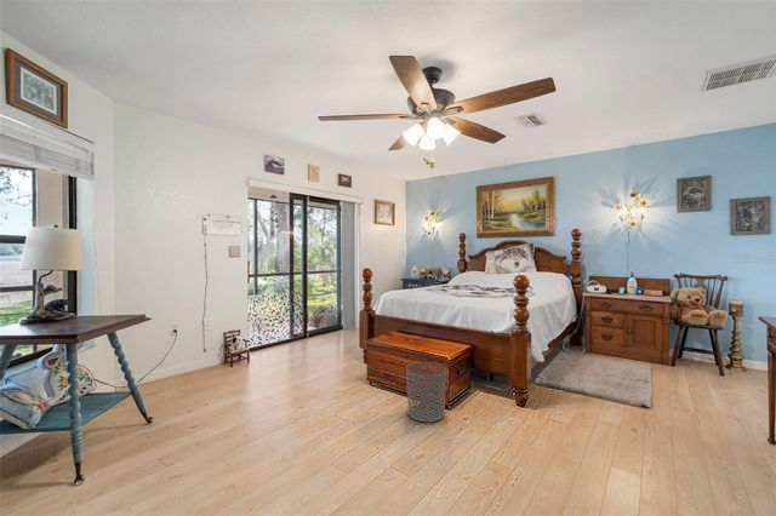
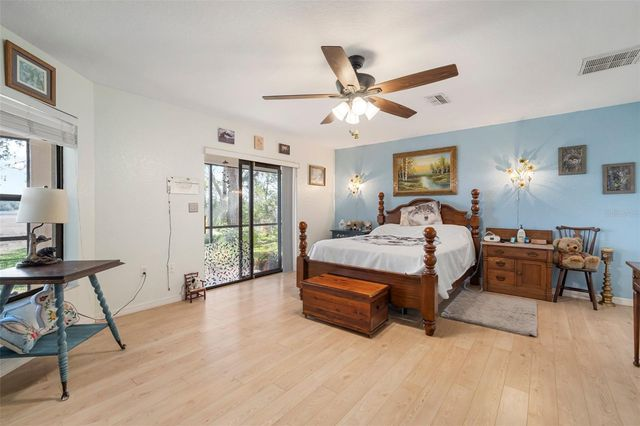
- waste bin (426, 390)
